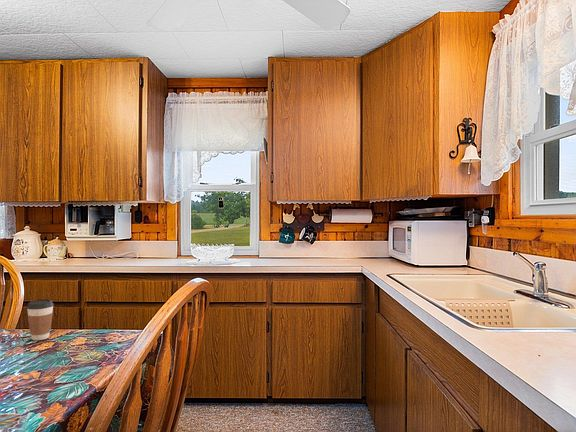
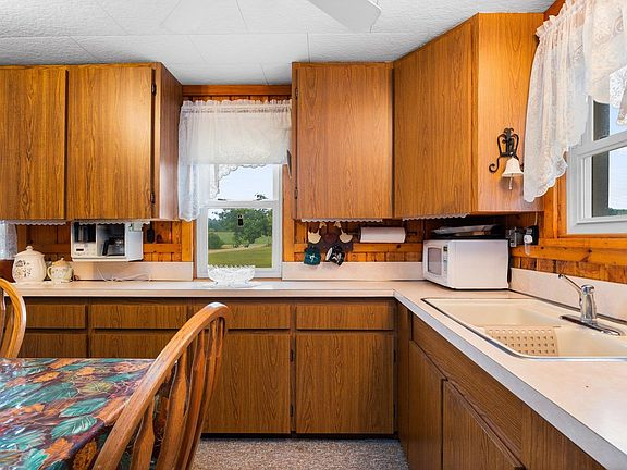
- coffee cup (40, 319)
